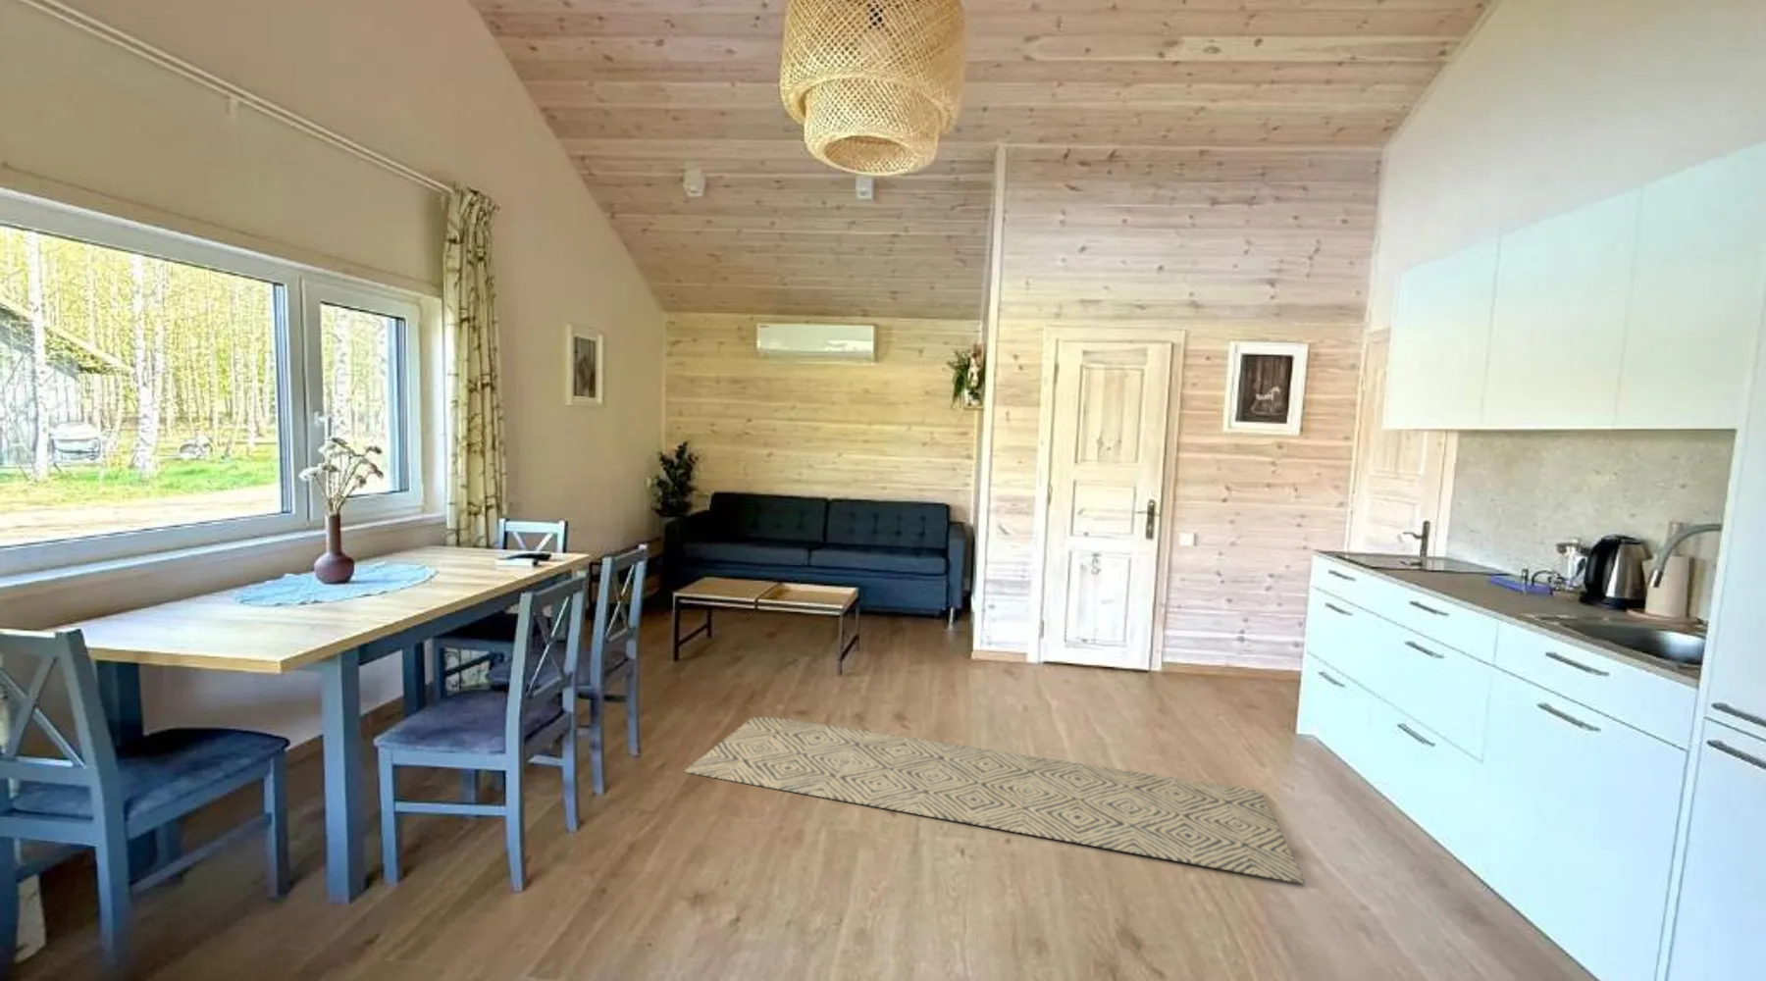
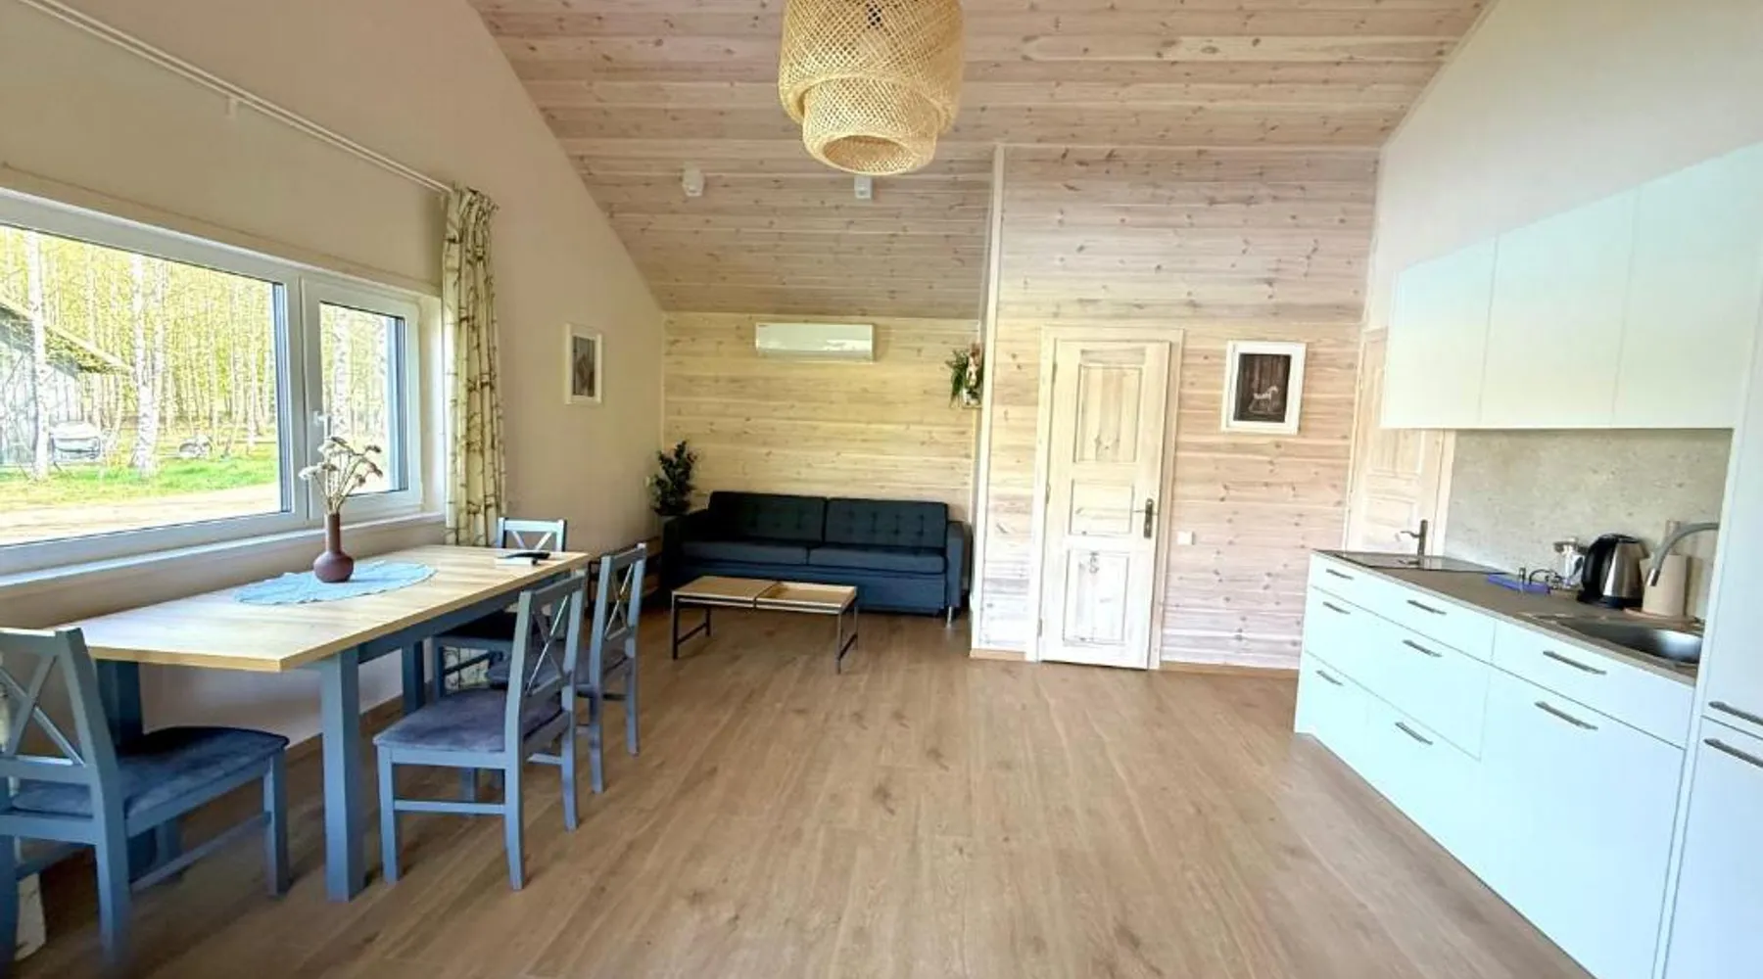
- rug (974, 780)
